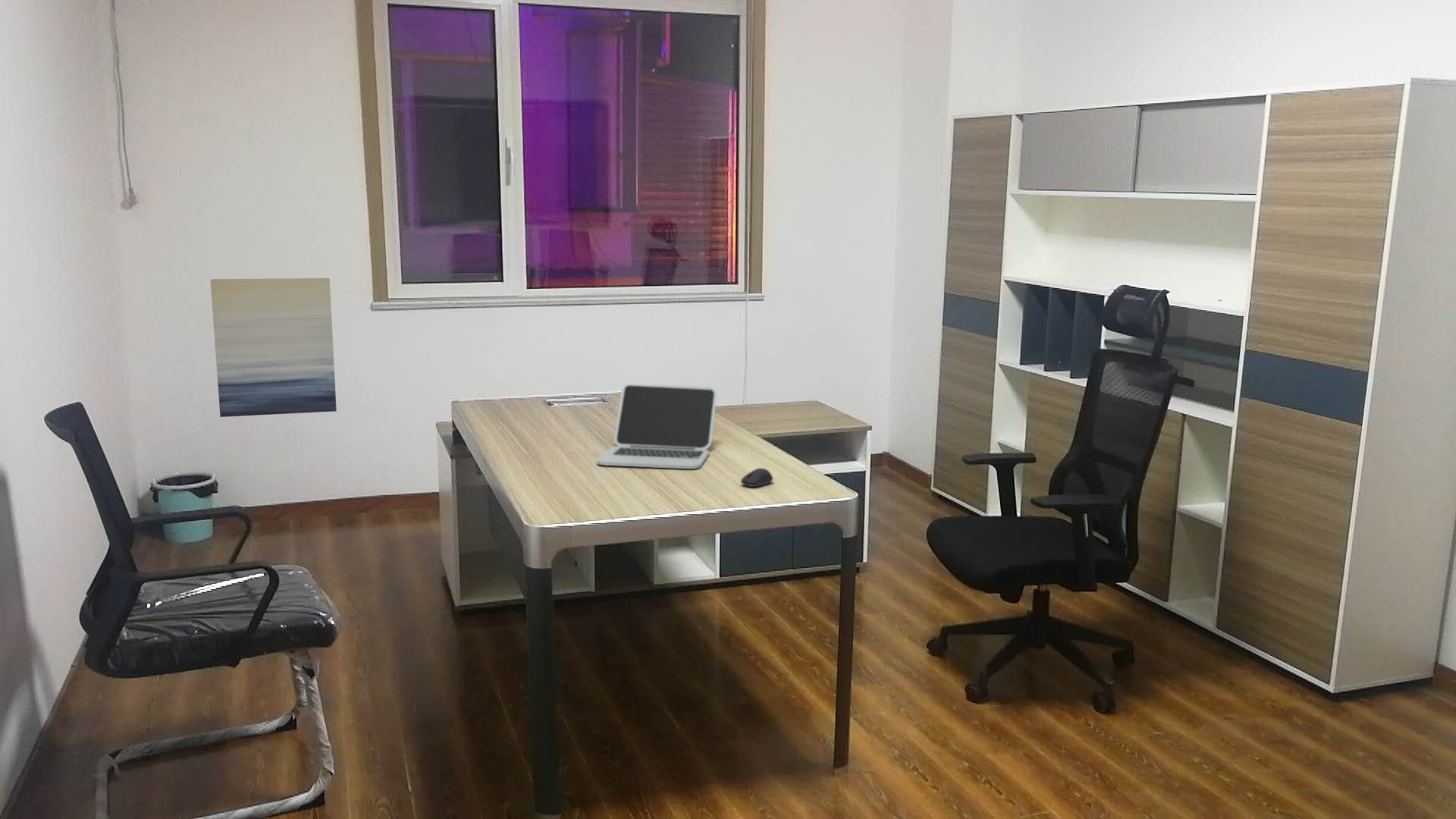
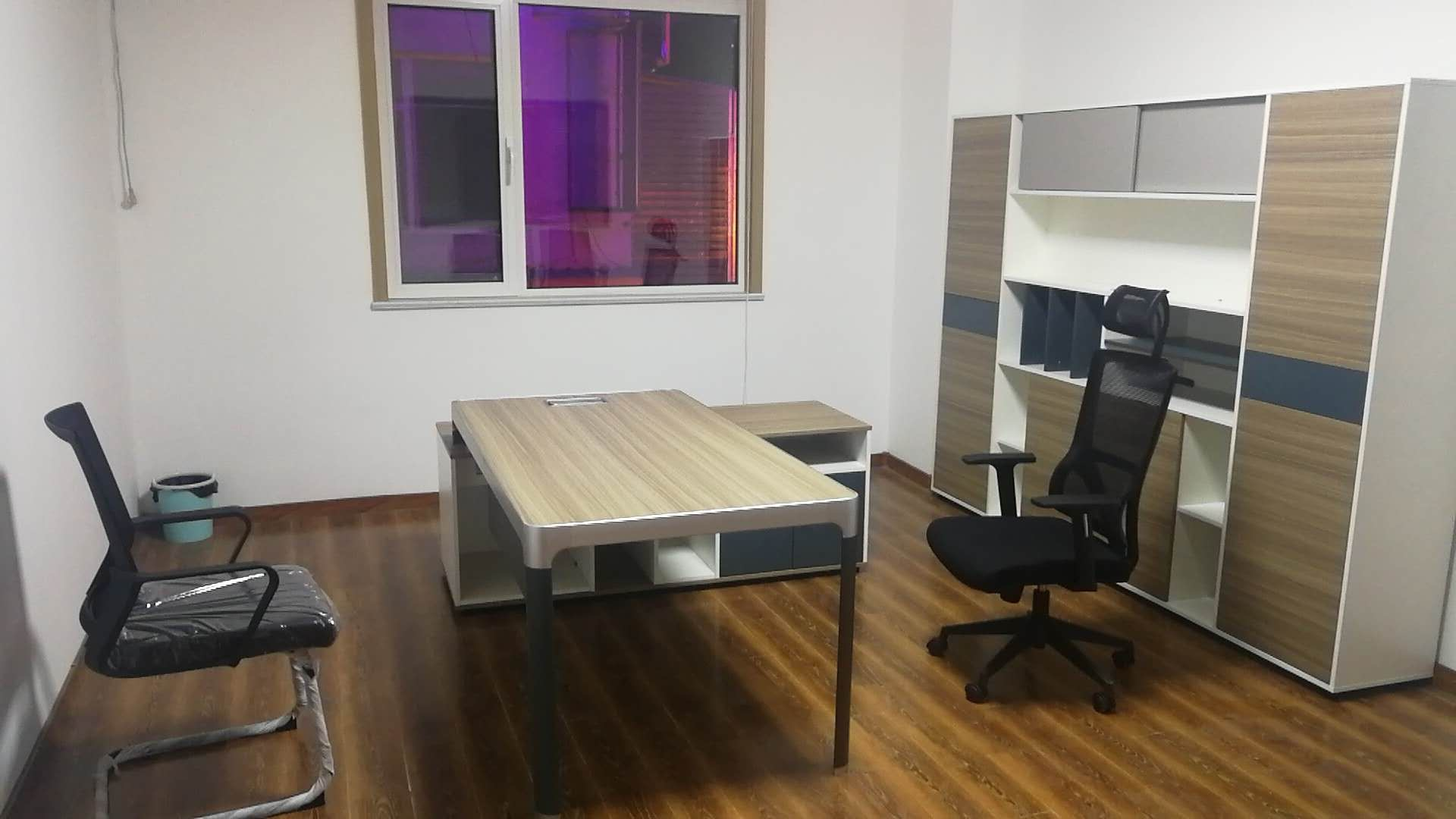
- computer mouse (757, 476)
- laptop (658, 424)
- wall art (275, 347)
